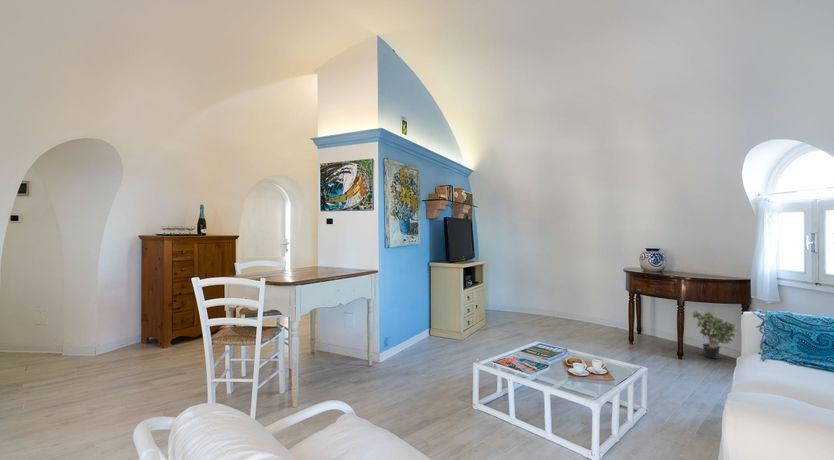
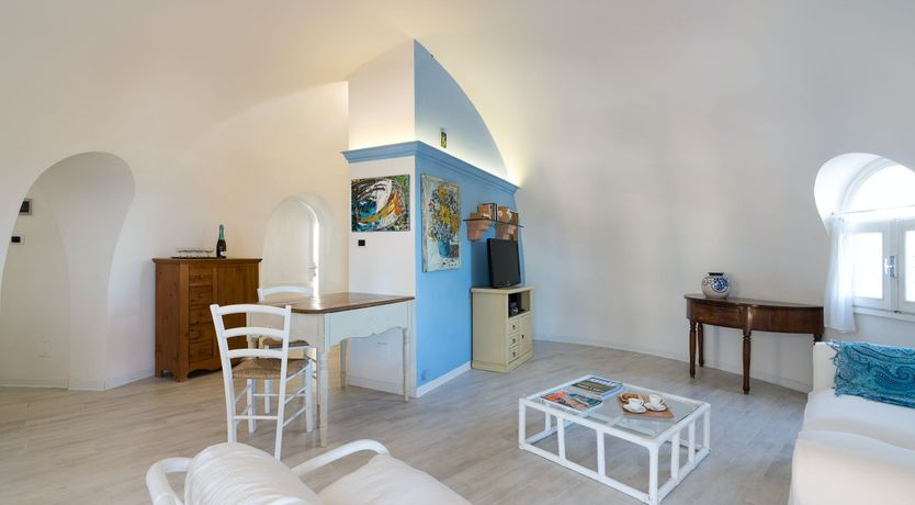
- potted plant (710, 334)
